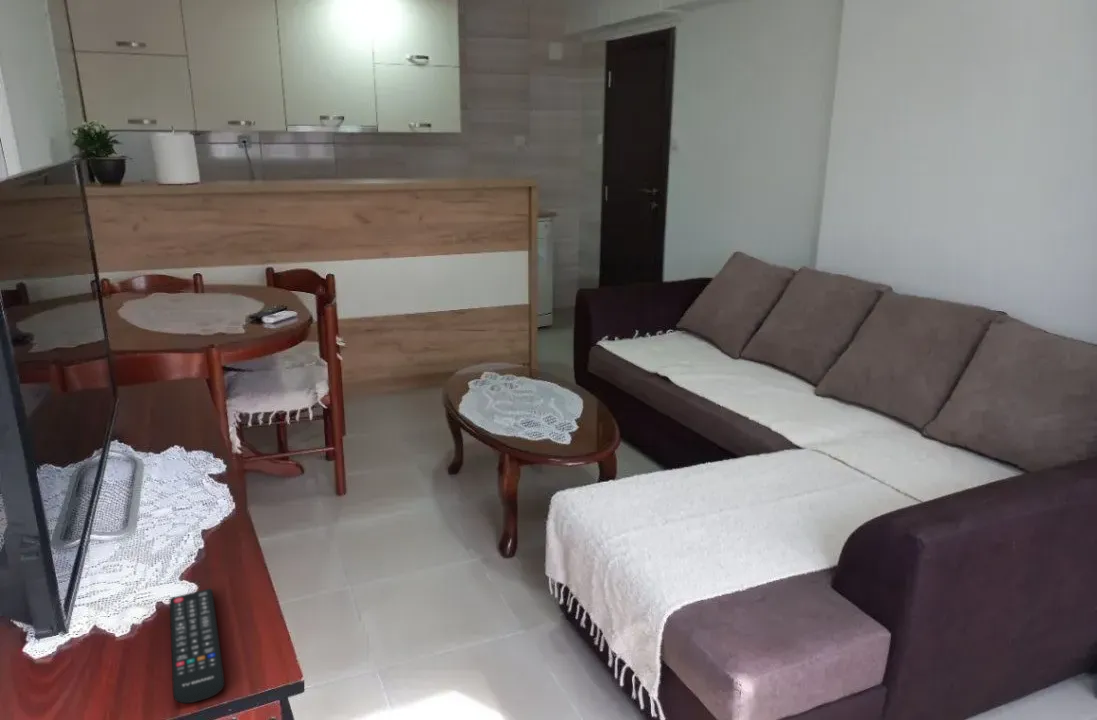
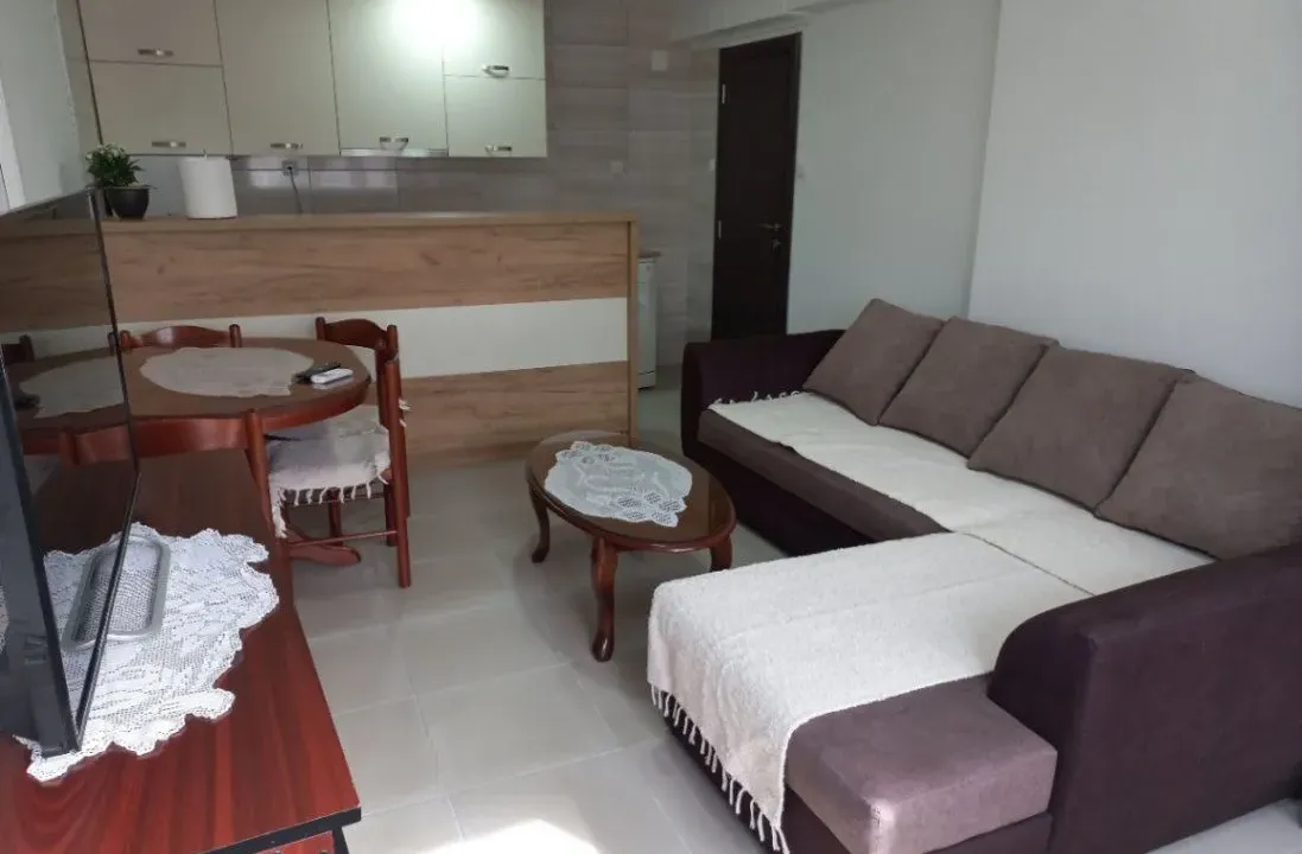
- remote control (195, 640)
